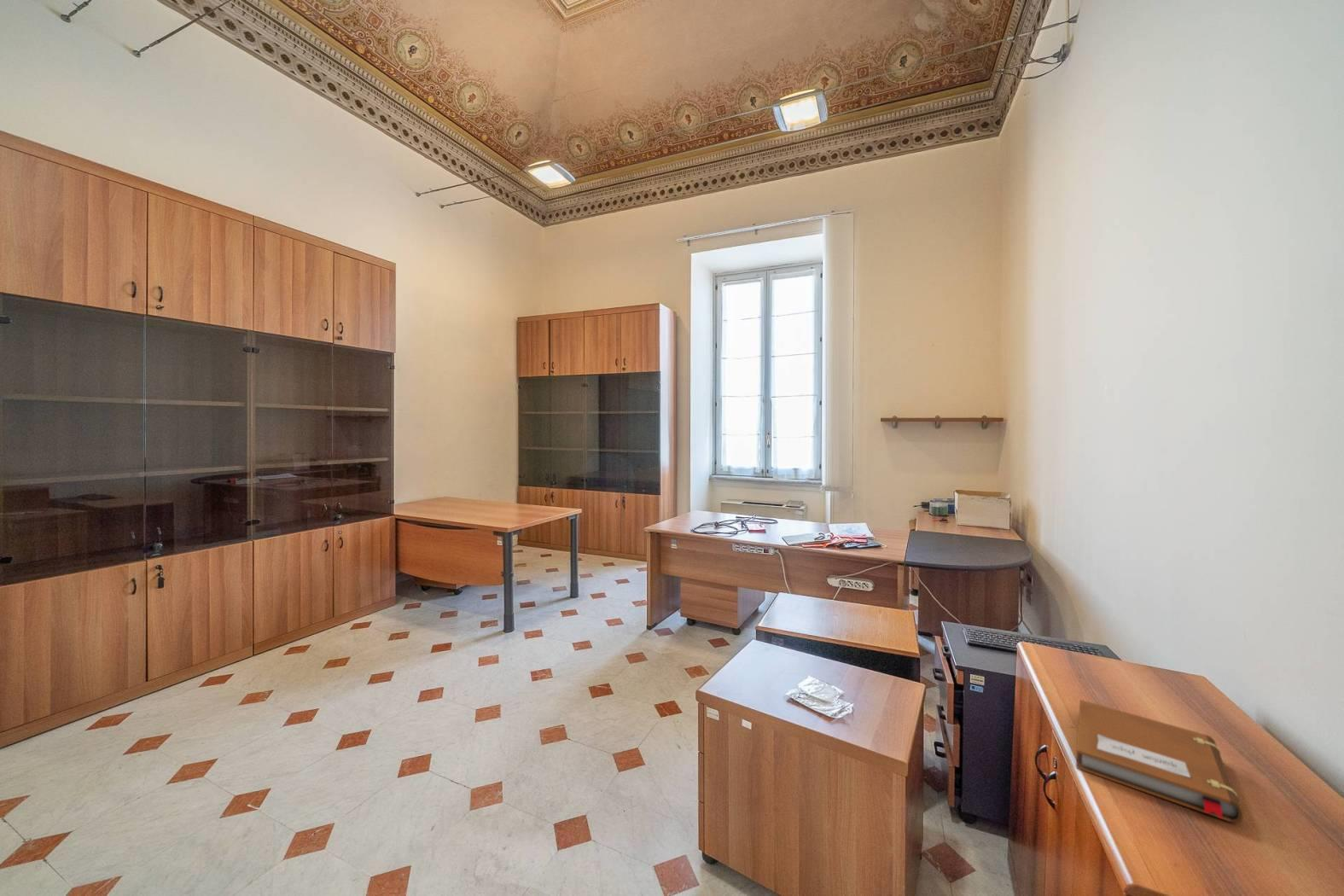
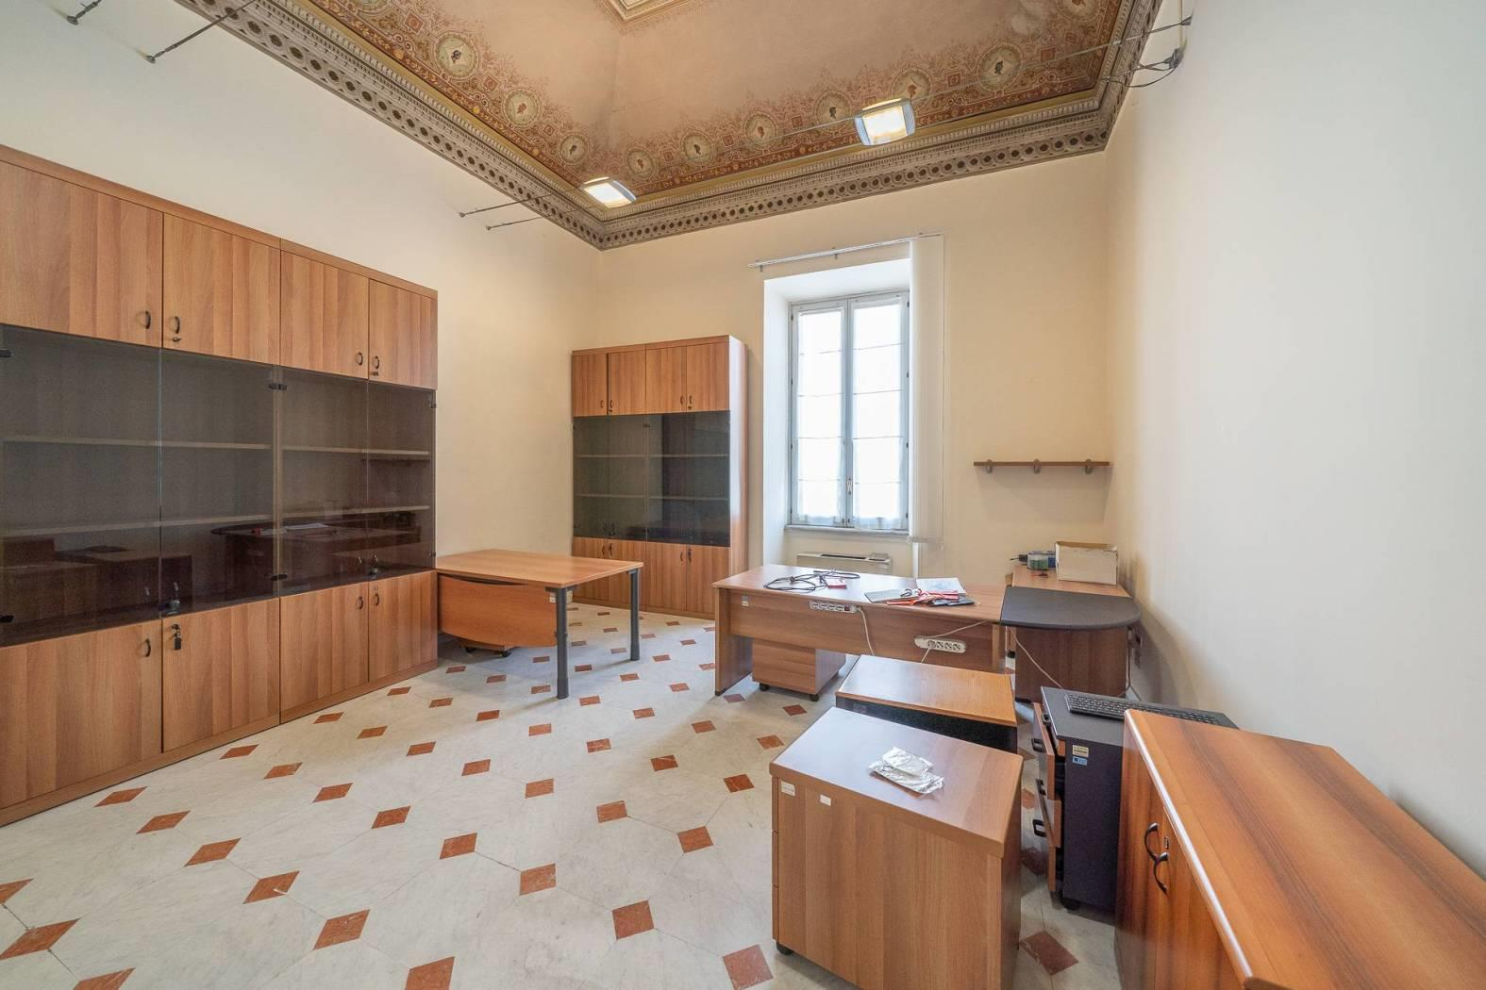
- notebook (1148, 753)
